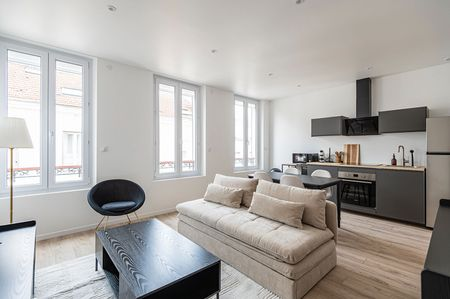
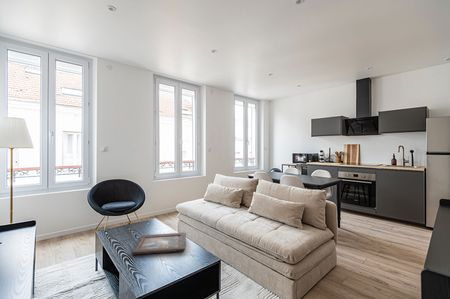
+ decorative tray (161, 242)
